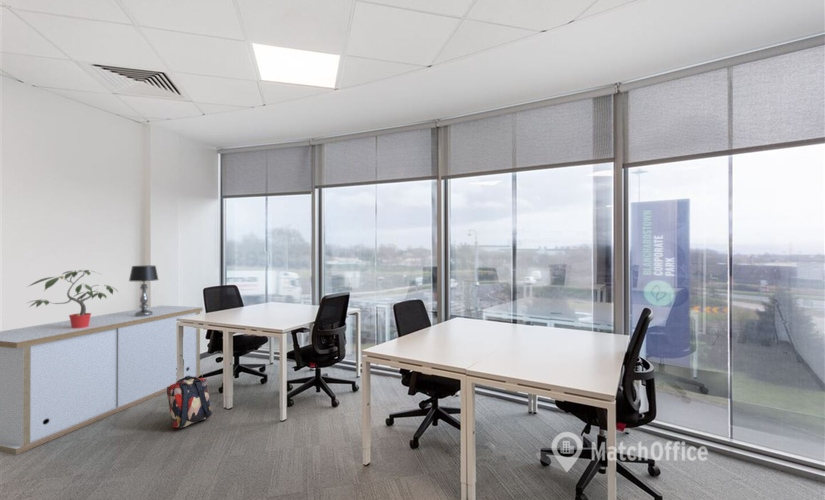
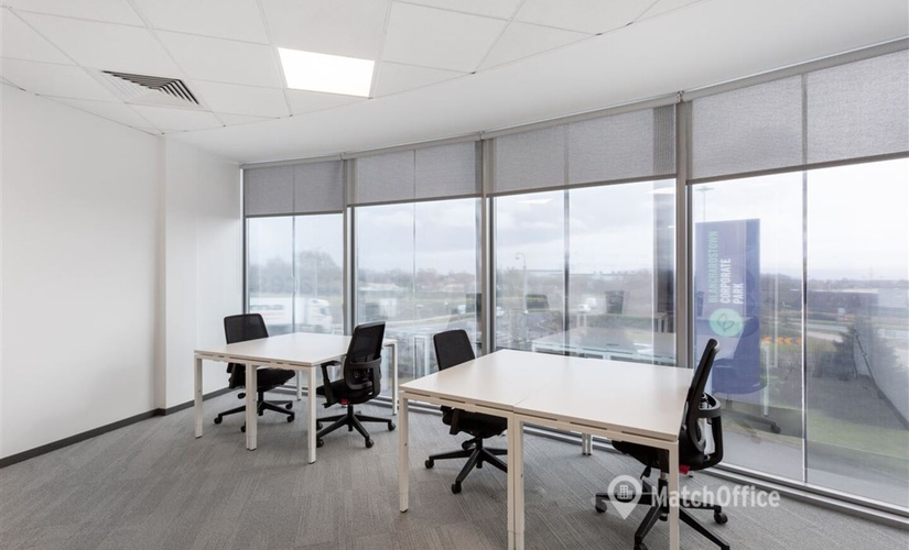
- storage cabinet (107, 361)
- table lamp (143, 290)
- potted plant (75, 298)
- backpack (190, 399)
